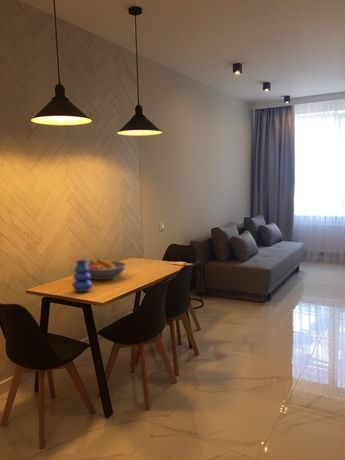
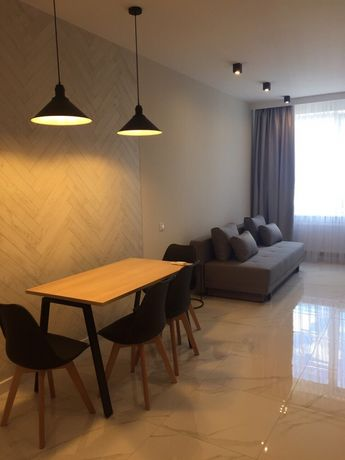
- vase (81, 276)
- fruit bowl (103, 269)
